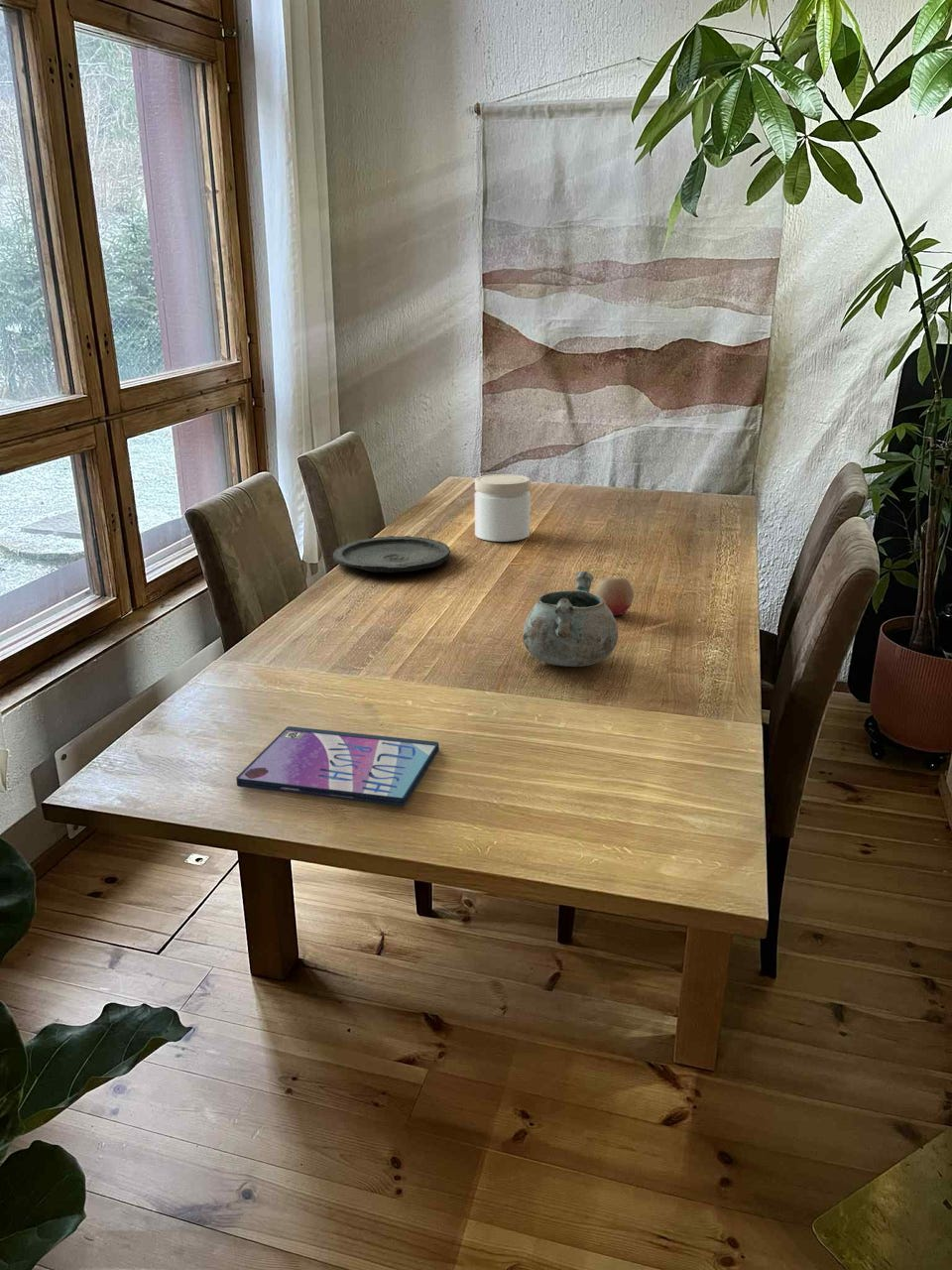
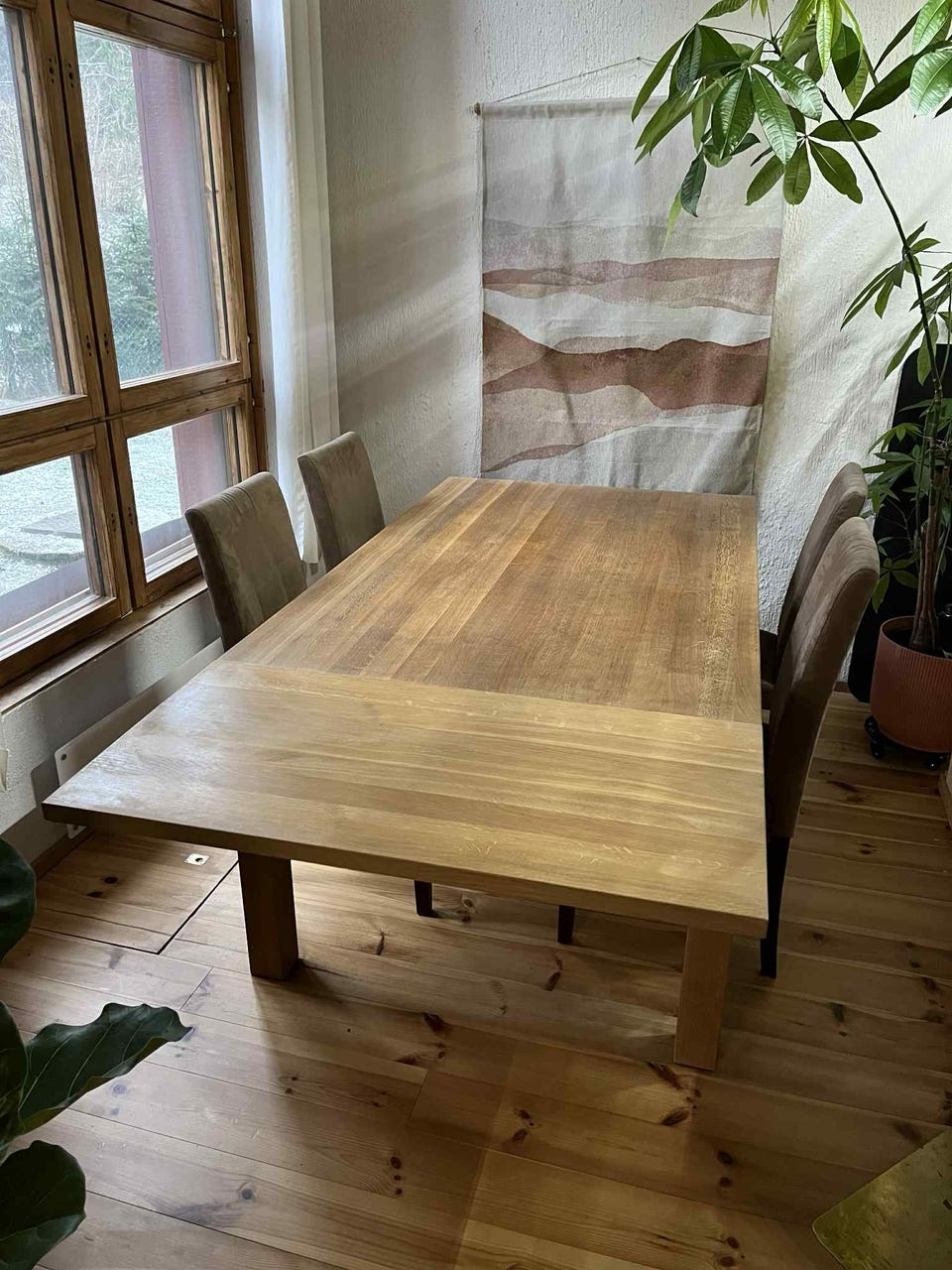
- plate (392, 555)
- jar (502, 508)
- decorative bowl (570, 621)
- fruit (613, 594)
- video game case (341, 763)
